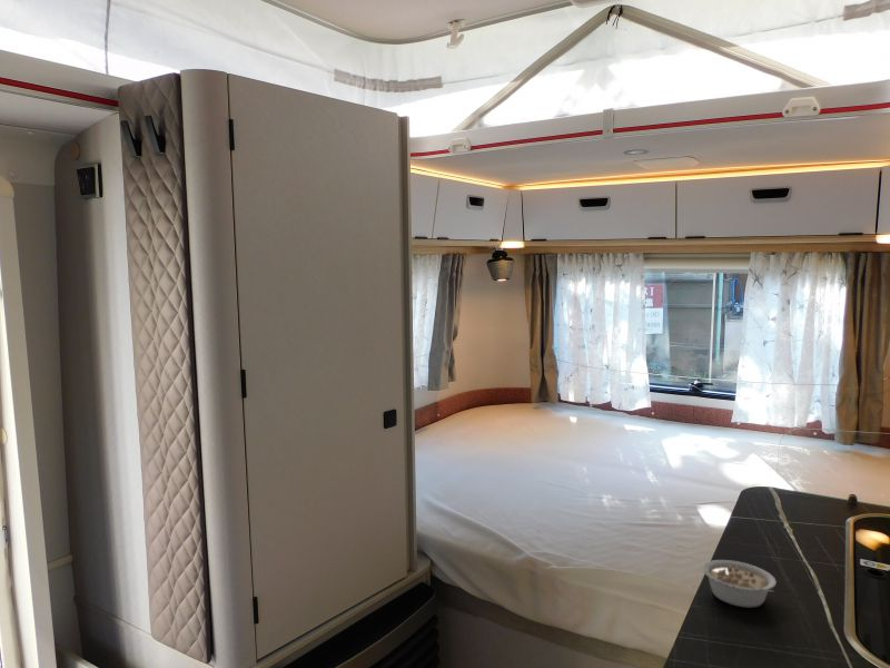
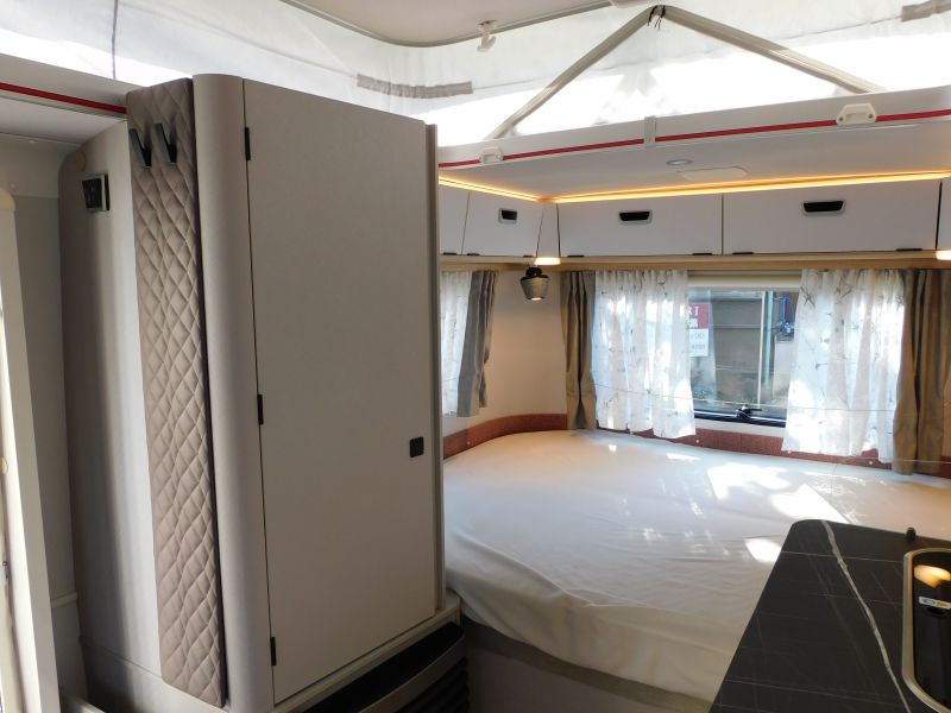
- legume (740, 583)
